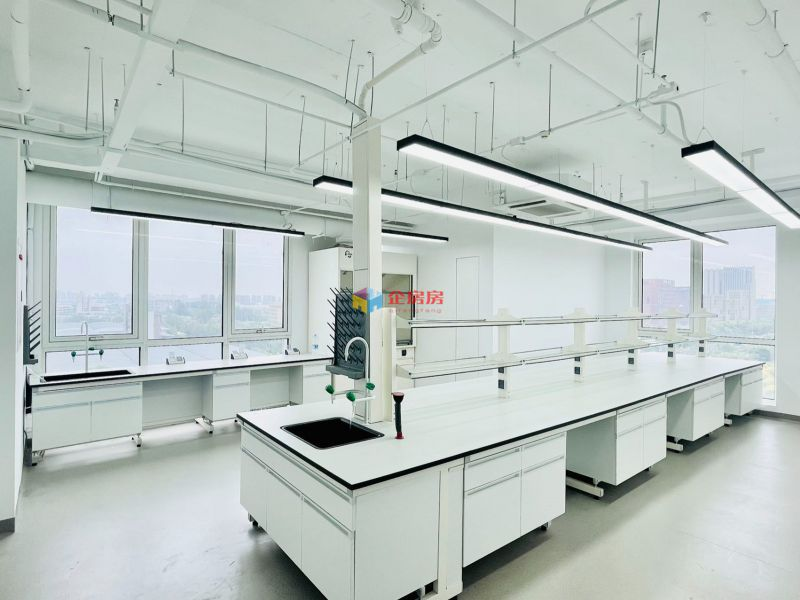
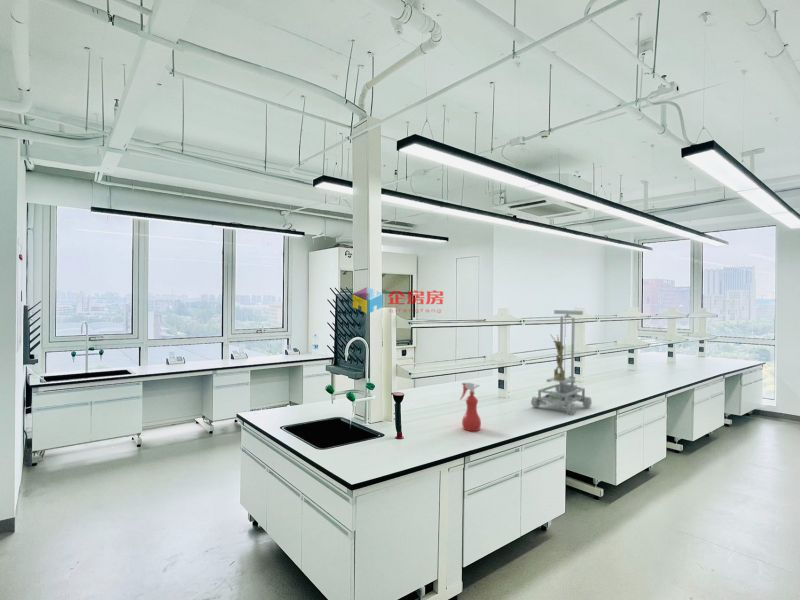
+ spray bottle (469, 405)
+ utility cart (562, 359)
